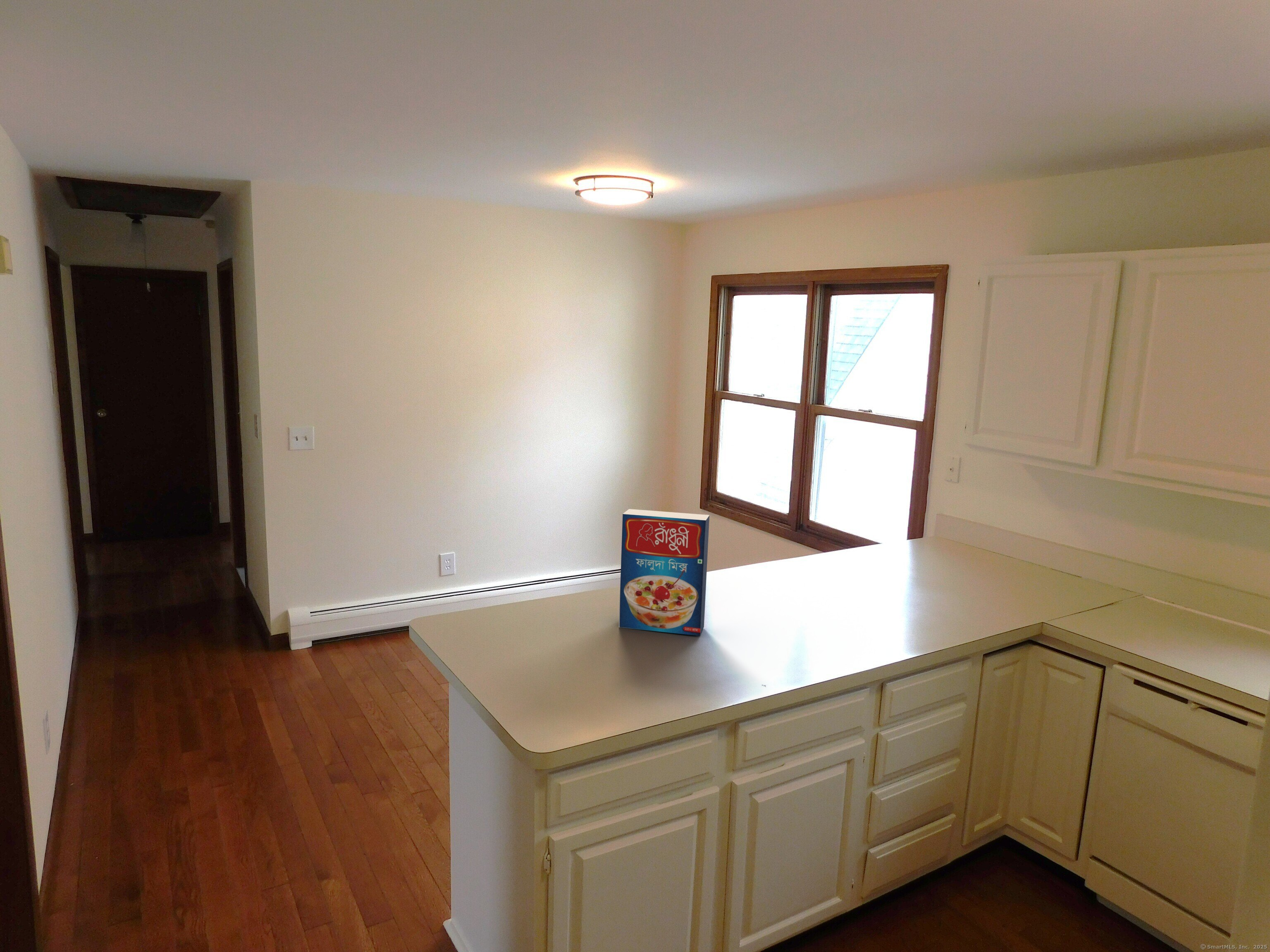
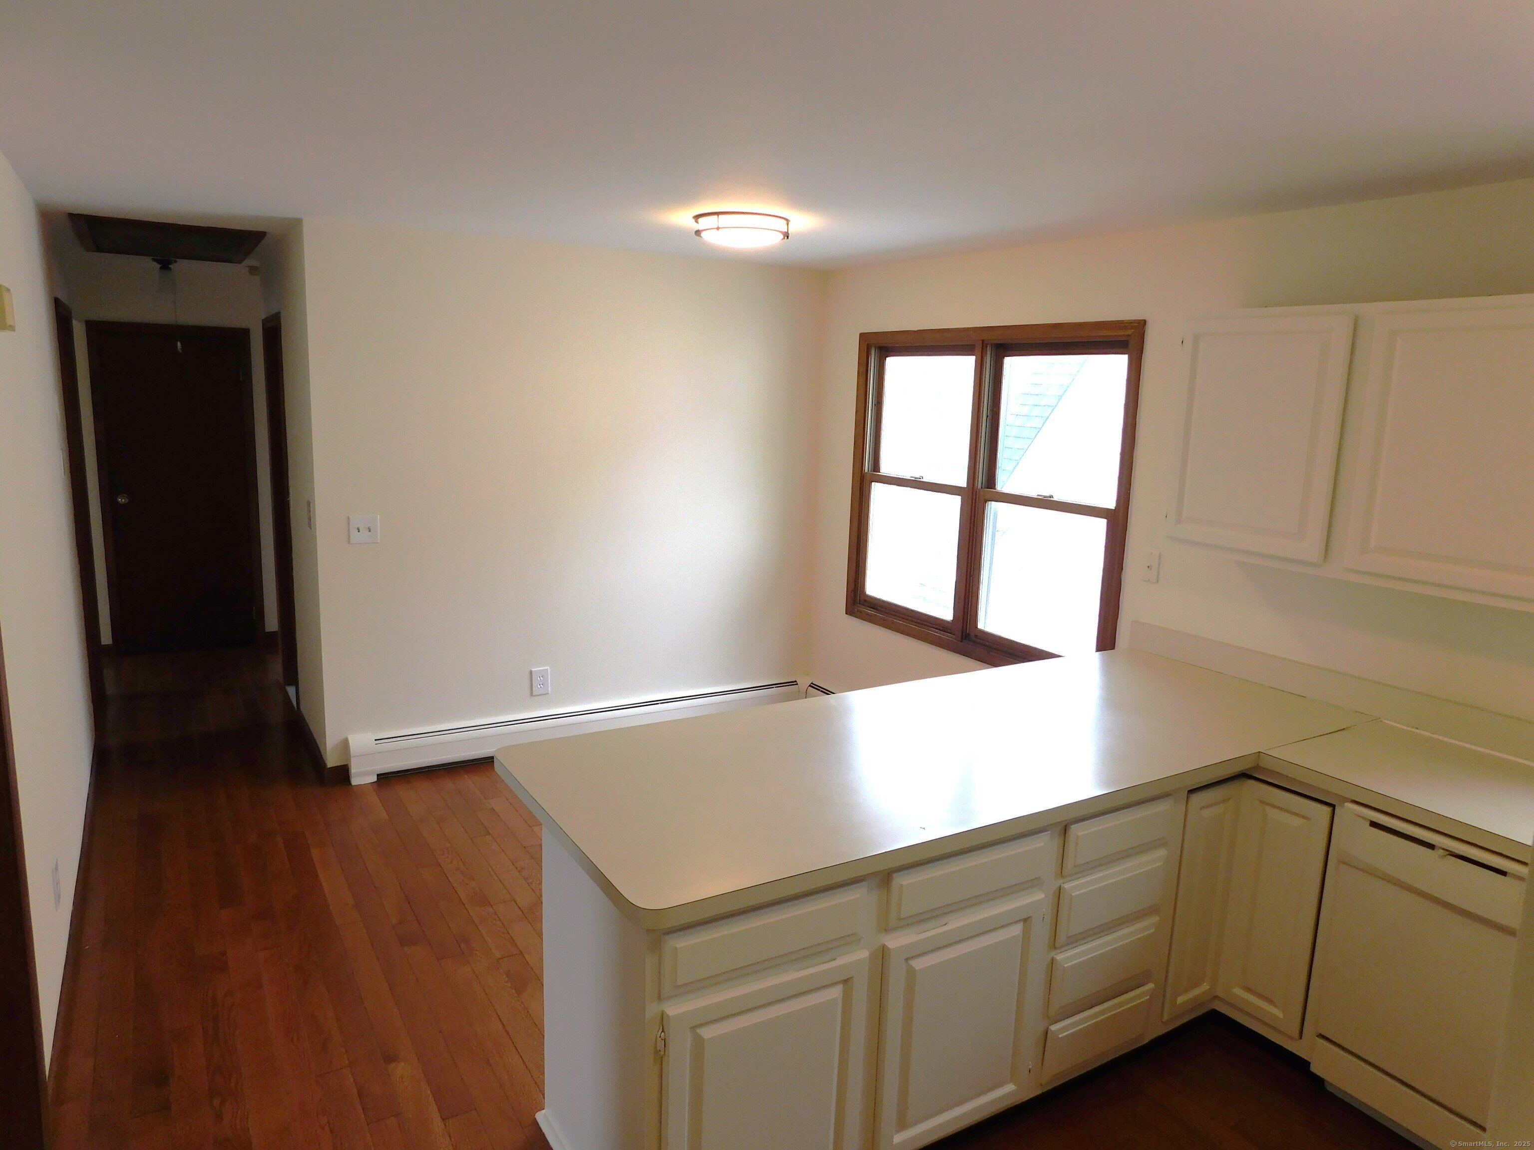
- cereal box (664, 571)
